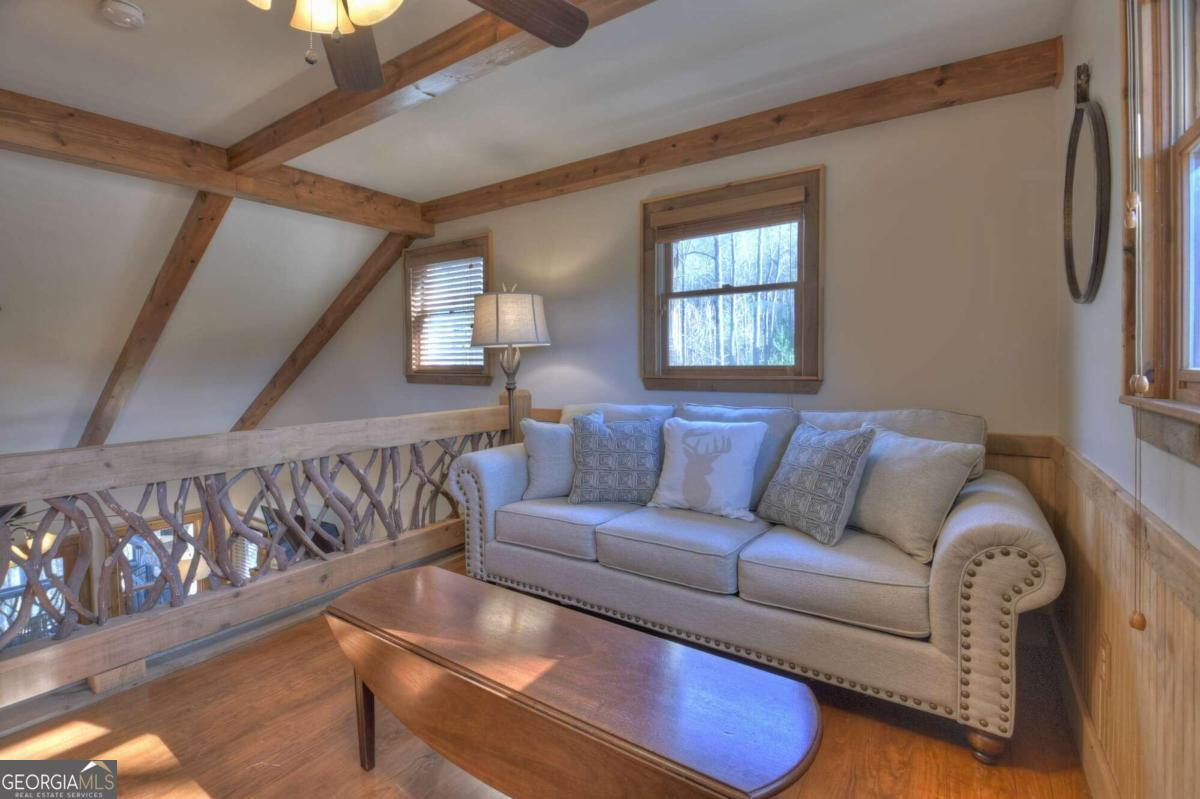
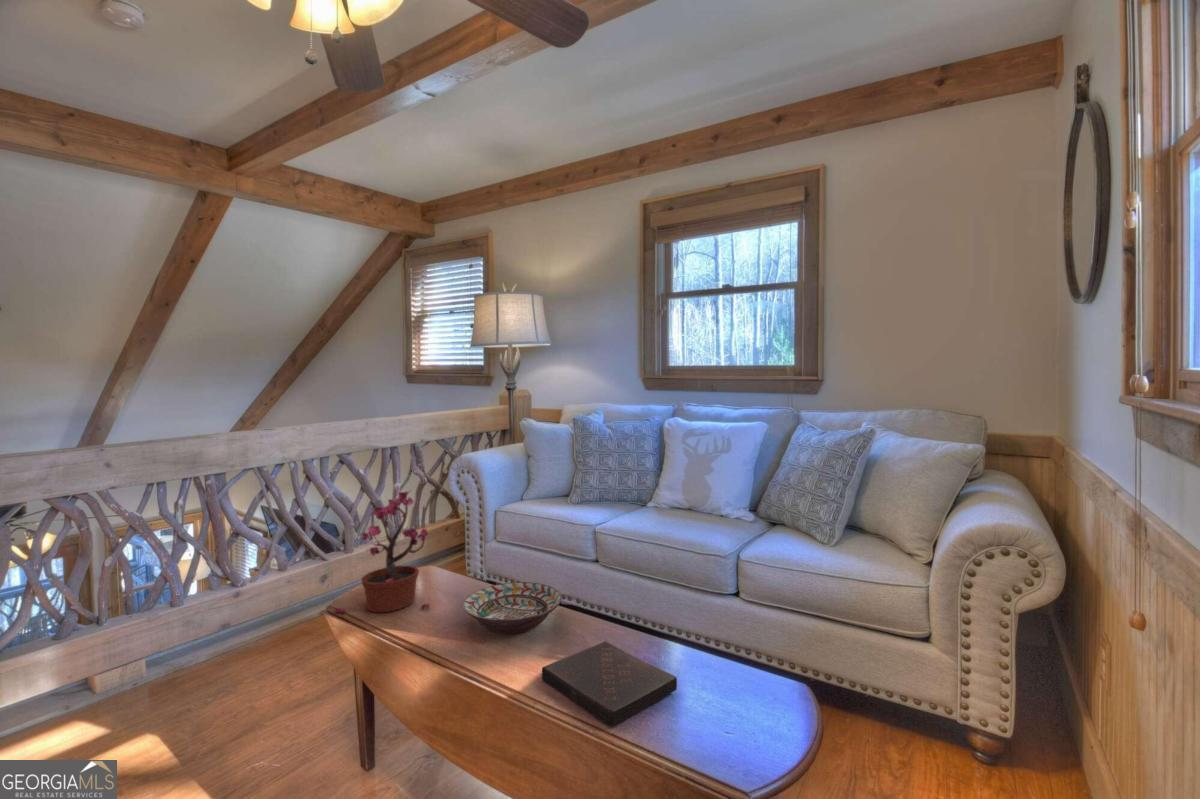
+ book (608, 678)
+ decorative bowl (513, 611)
+ potted plant (383, 549)
